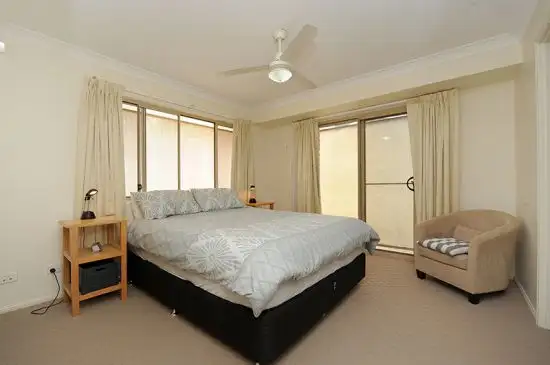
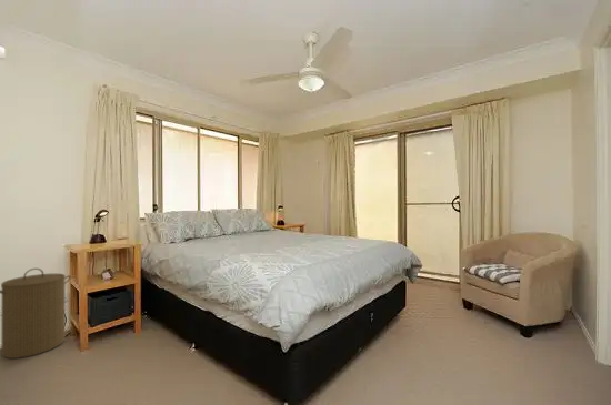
+ laundry hamper (34, 306)
